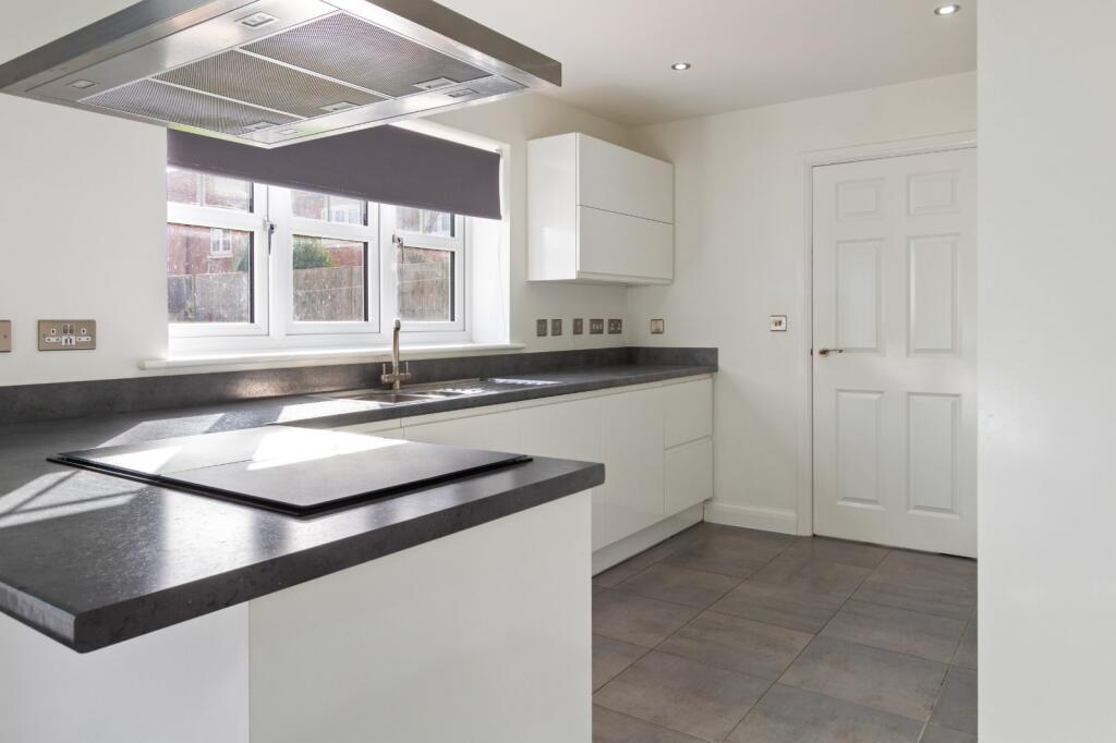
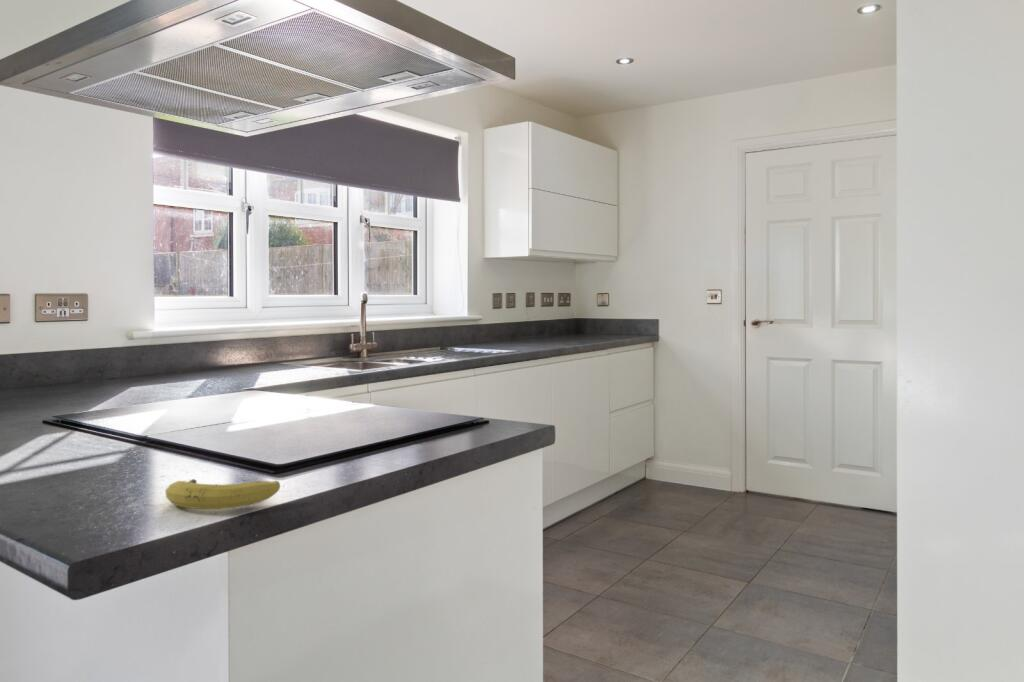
+ fruit (216, 488)
